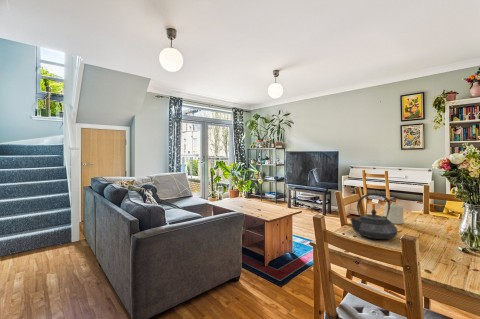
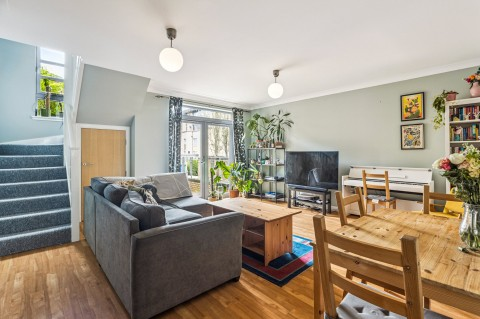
- candle (393, 211)
- teapot (371, 214)
